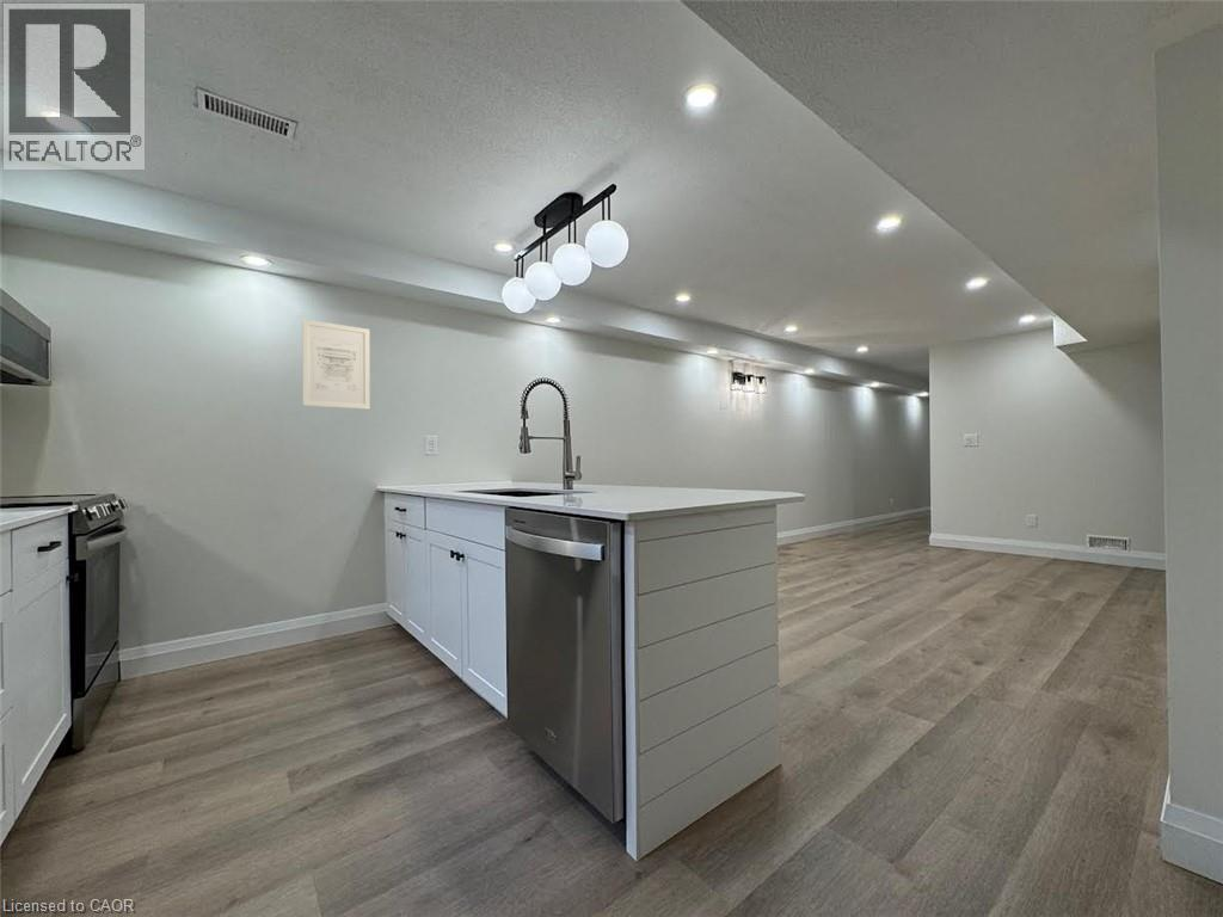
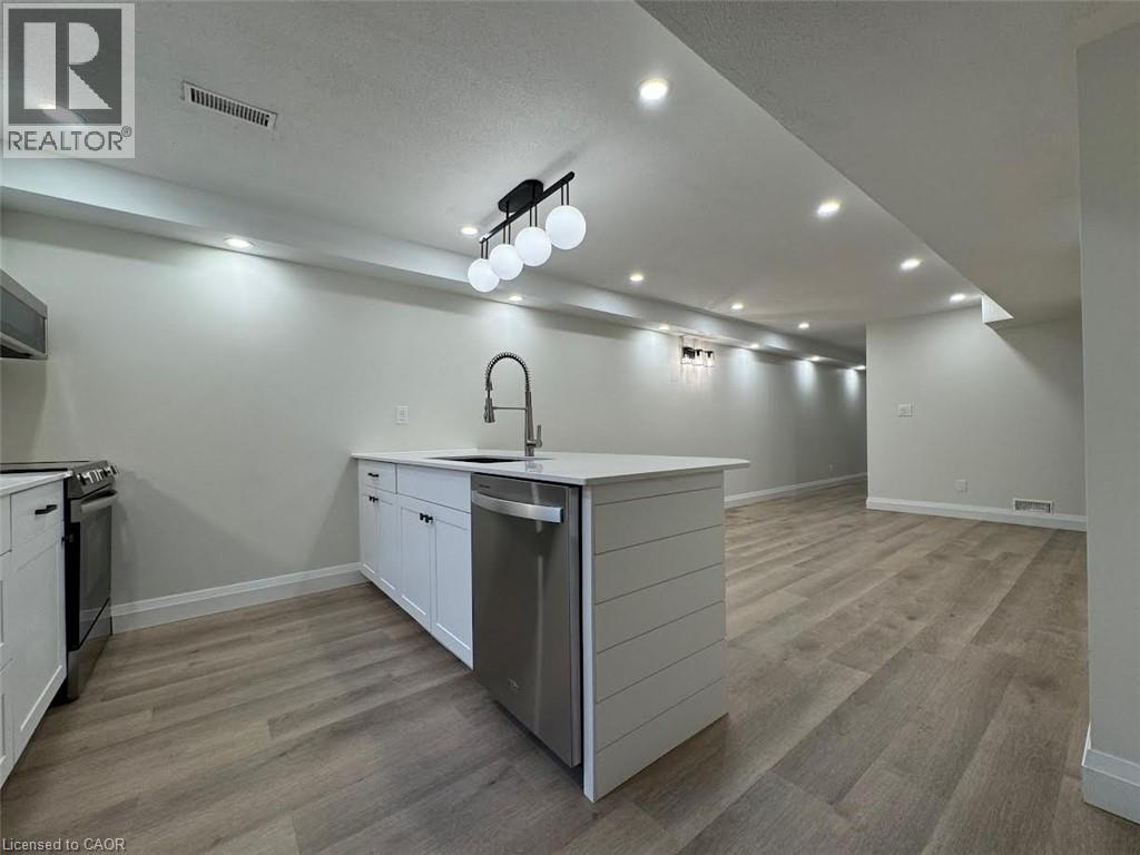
- wall art (337, 365)
